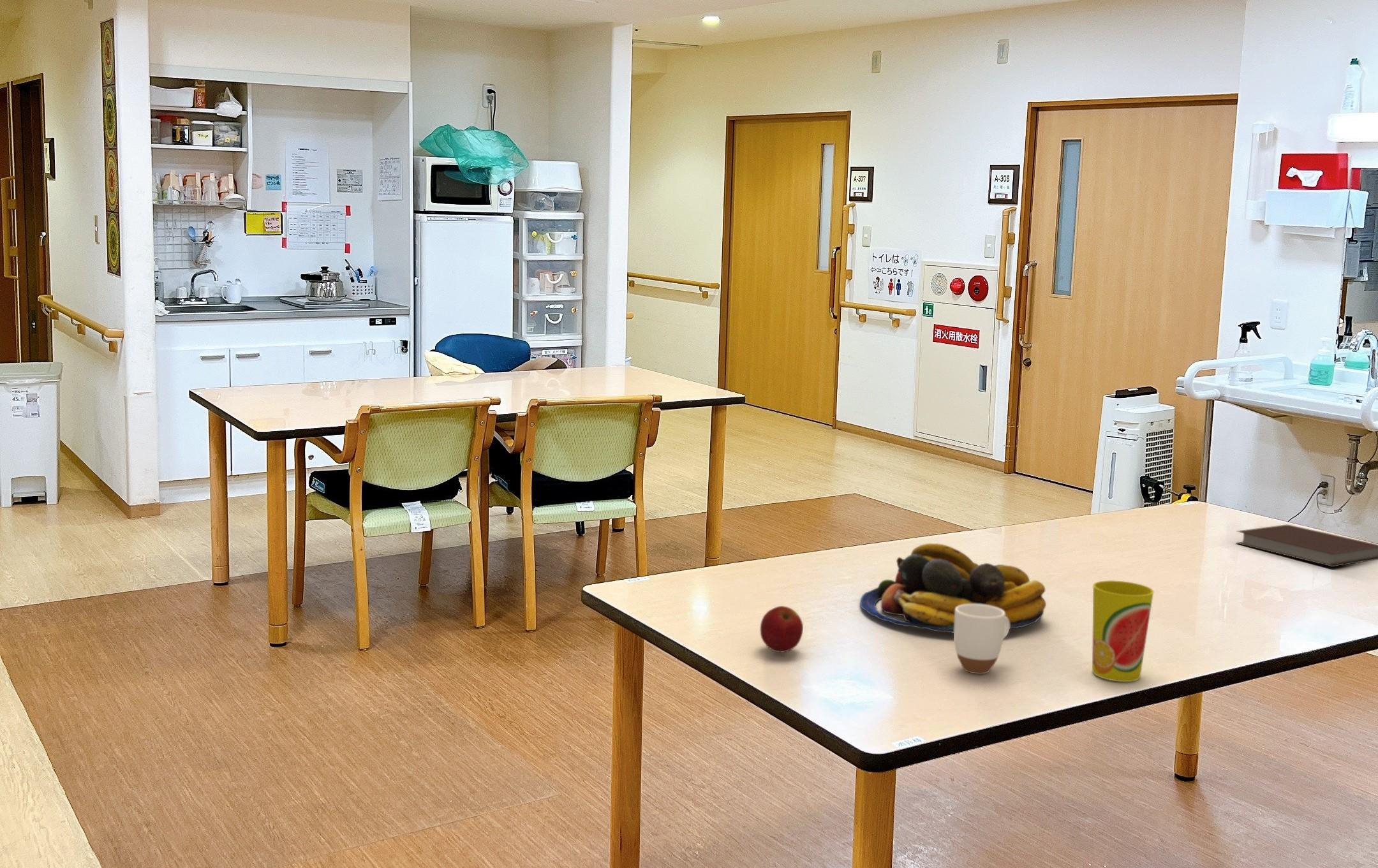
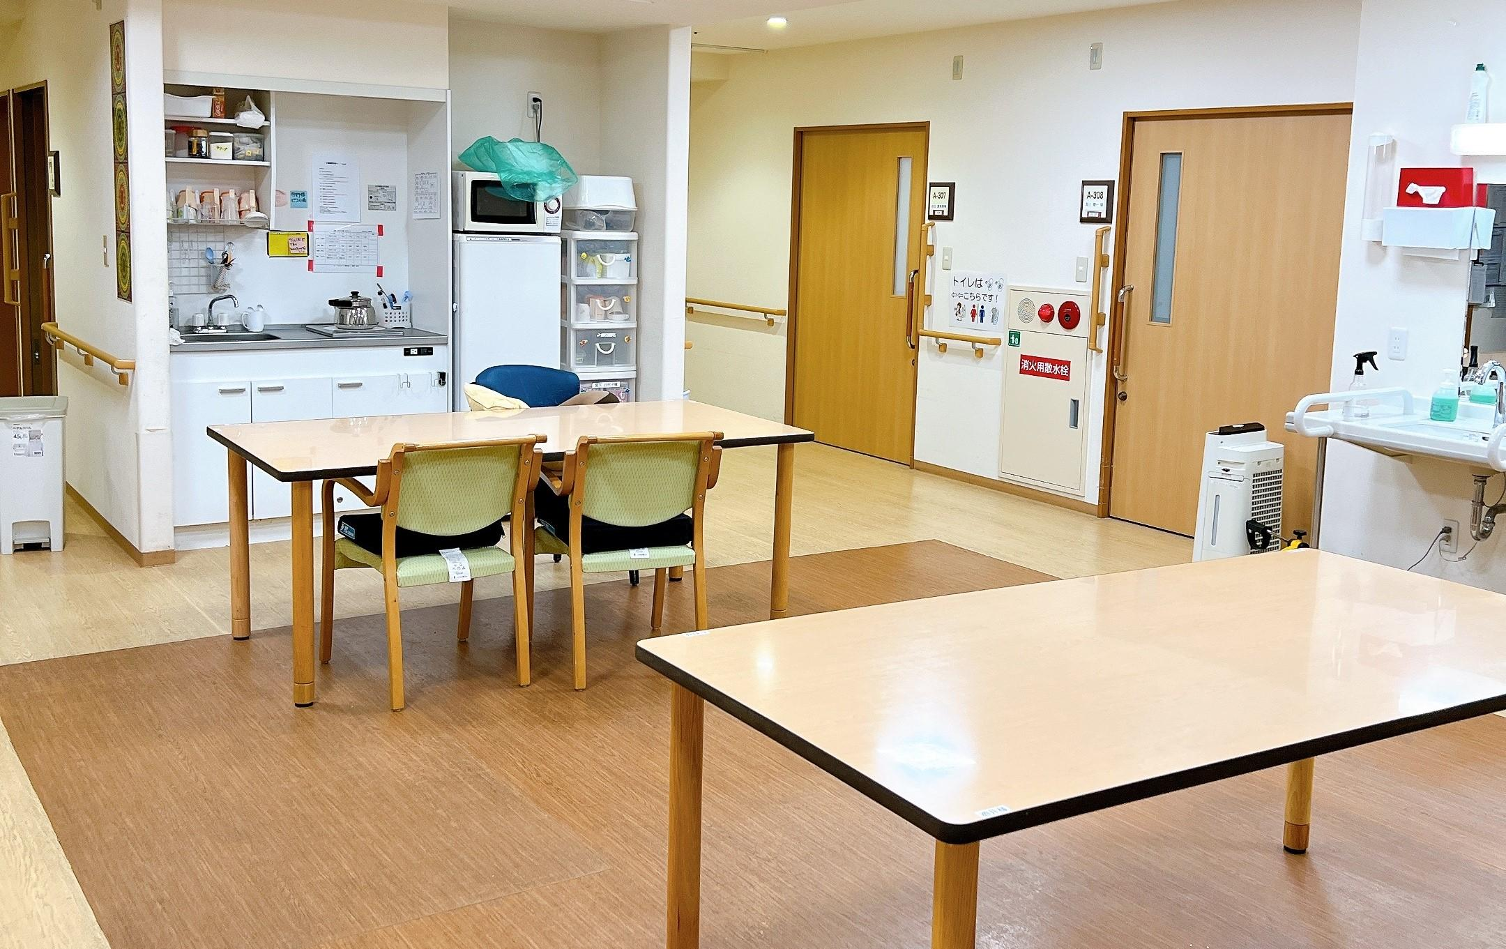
- cup (1119, 631)
- mug (984, 638)
- apple (782, 629)
- notebook (1310, 544)
- fruit bowl (951, 578)
